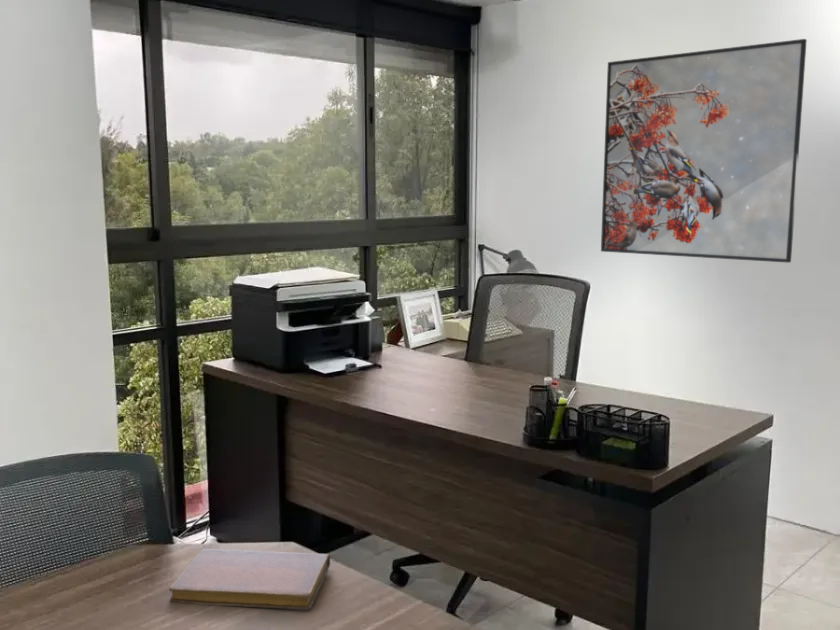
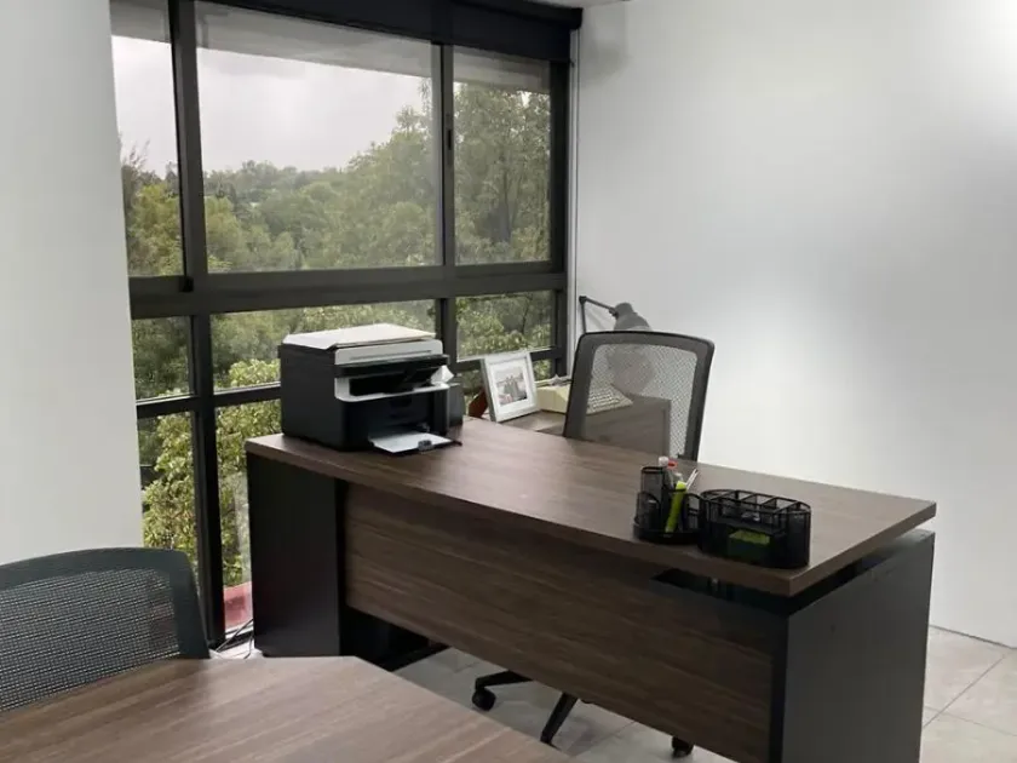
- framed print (693, 155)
- notebook (253, 576)
